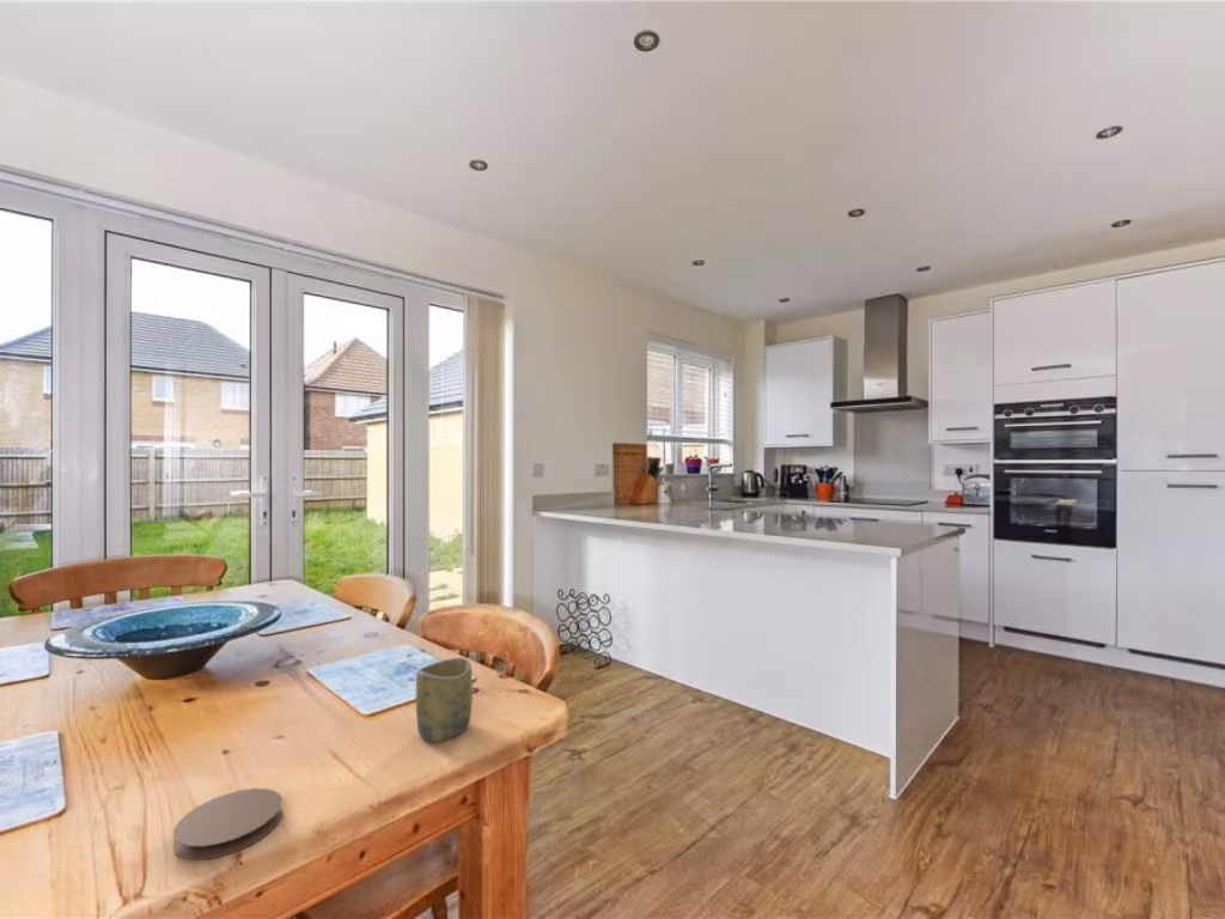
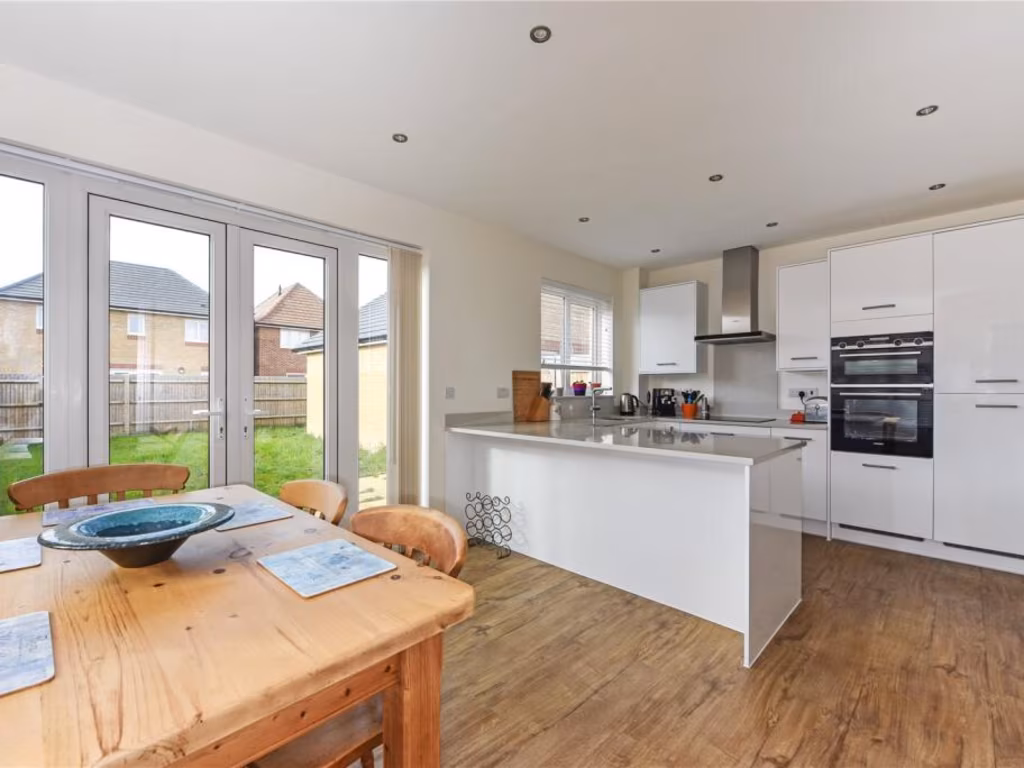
- cup (444, 698)
- coaster (230, 821)
